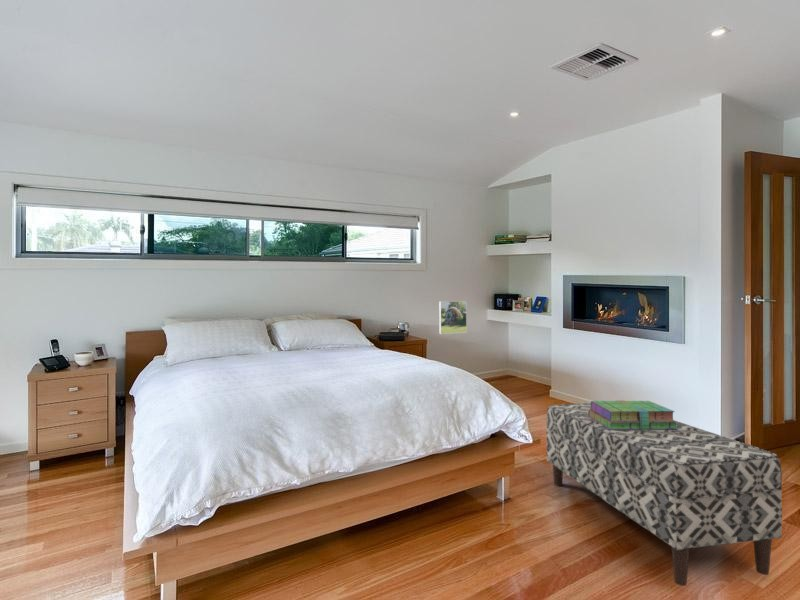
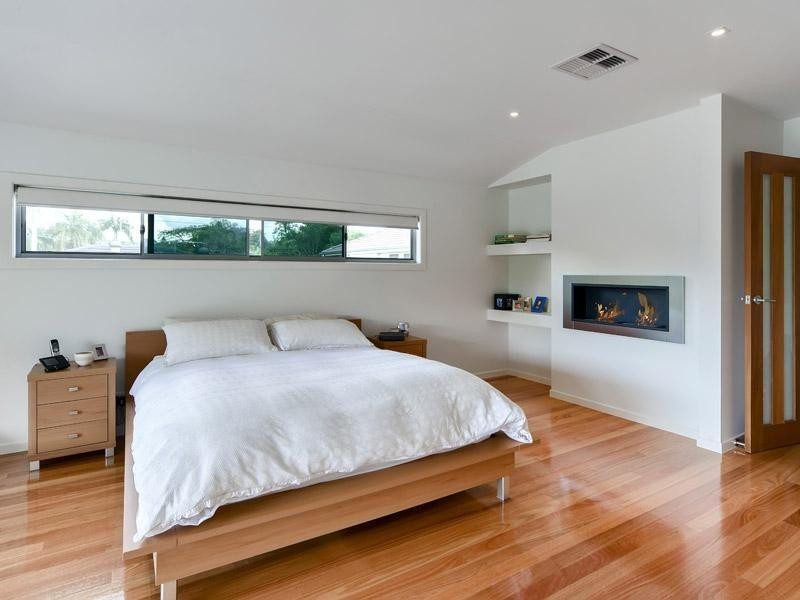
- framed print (453, 317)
- stack of books (630, 413)
- bench (641, 473)
